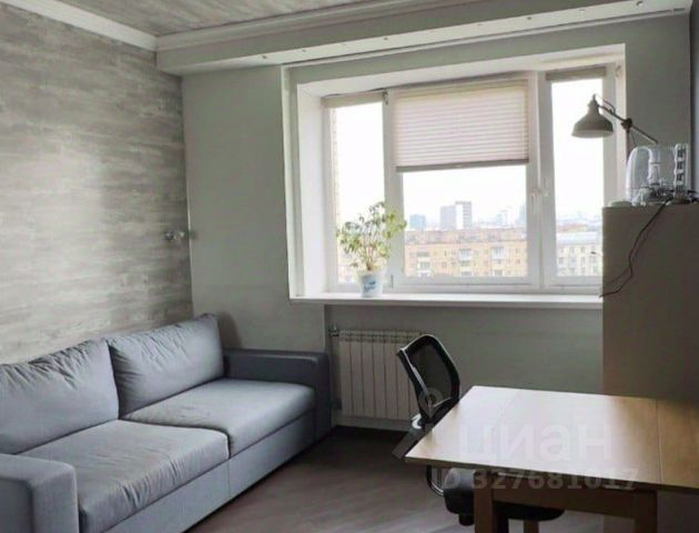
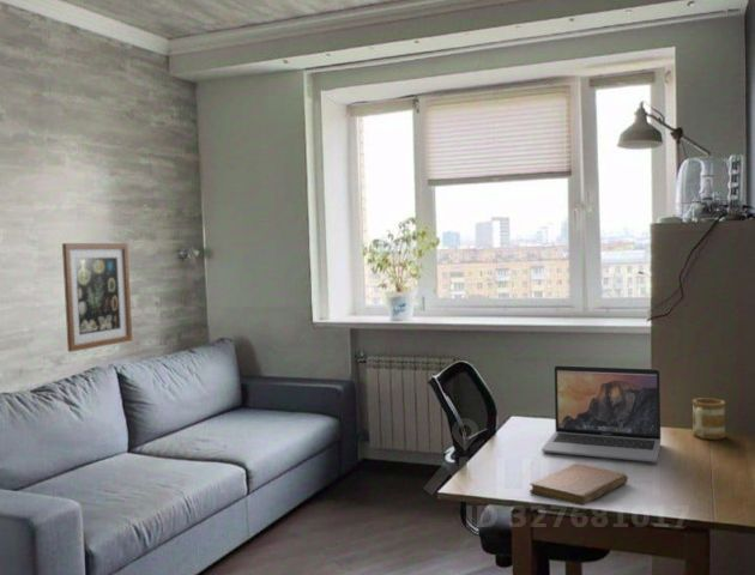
+ wall art (98, 295)
+ mug (706, 419)
+ notebook (579, 483)
+ laptop (600, 410)
